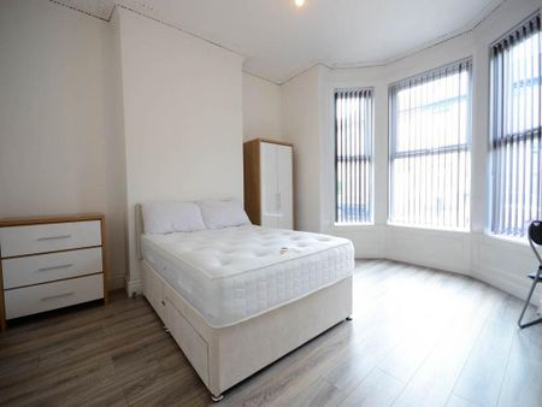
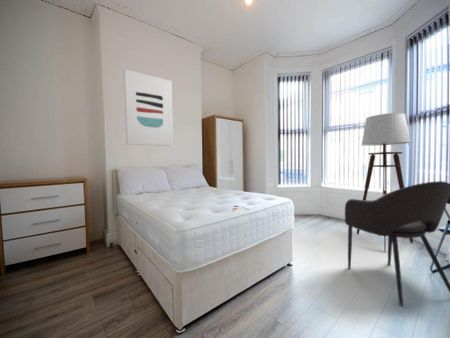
+ wall art (150, 110)
+ floor lamp (383, 179)
+ armchair (396, 230)
